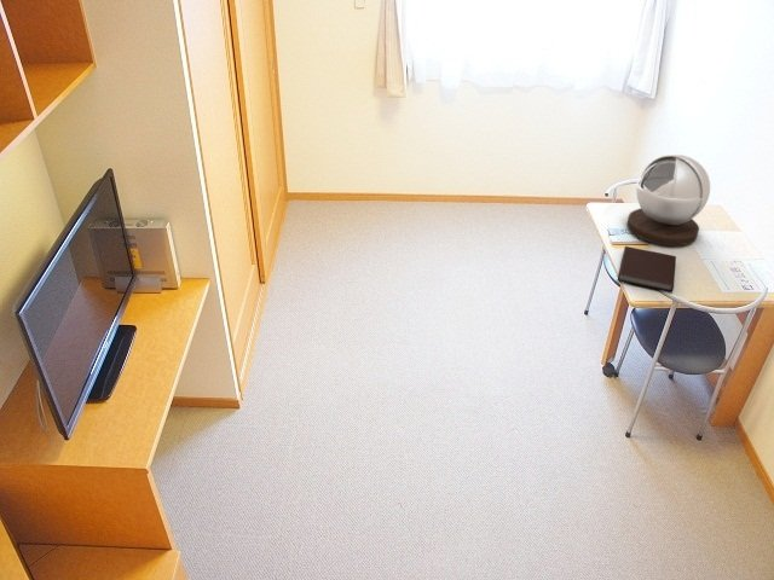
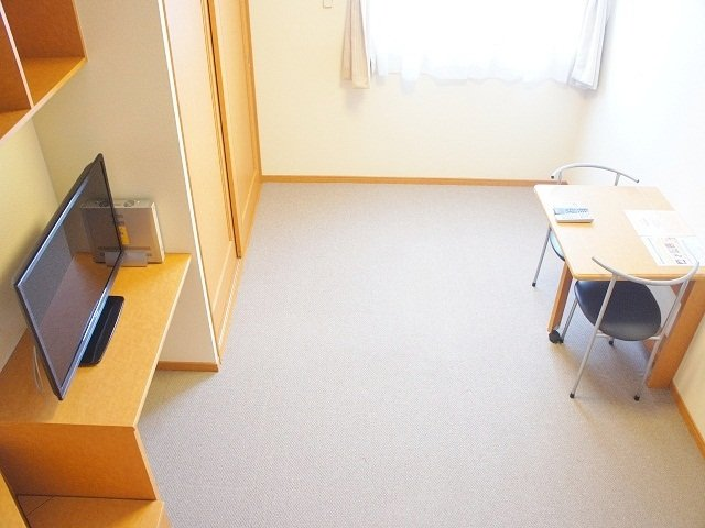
- desk lamp (670, 195)
- notebook (647, 268)
